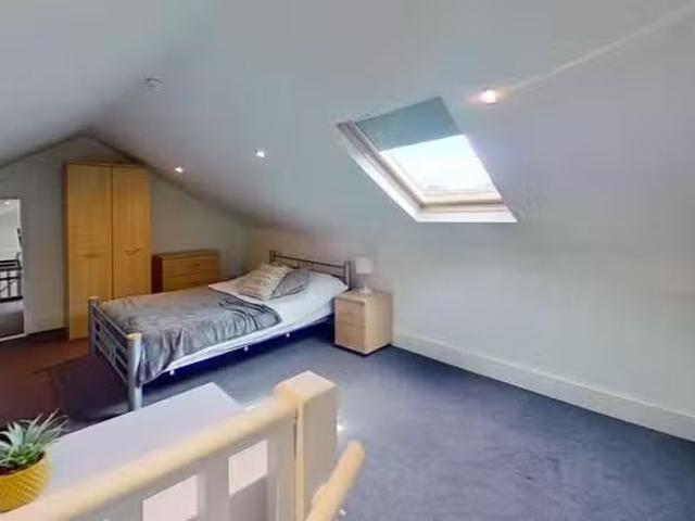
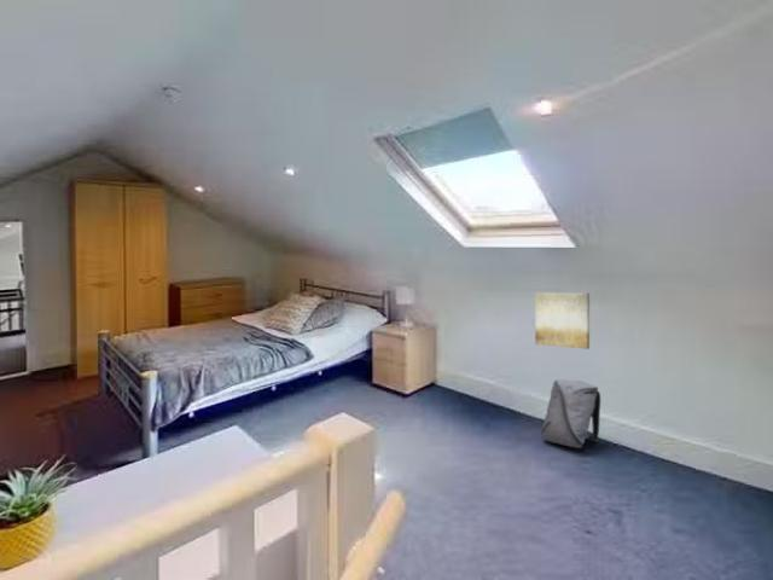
+ wall art (560, 319)
+ backpack (571, 411)
